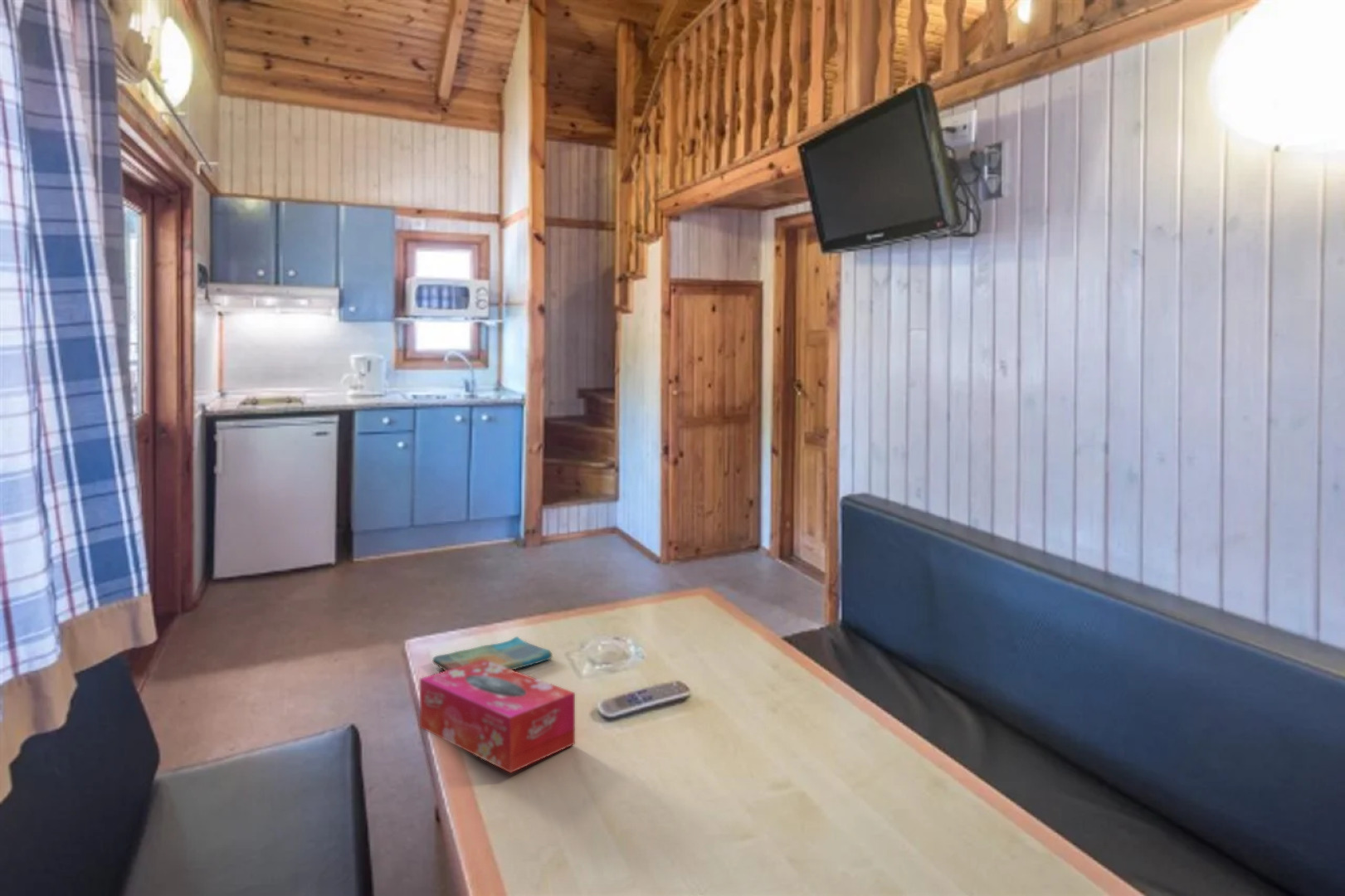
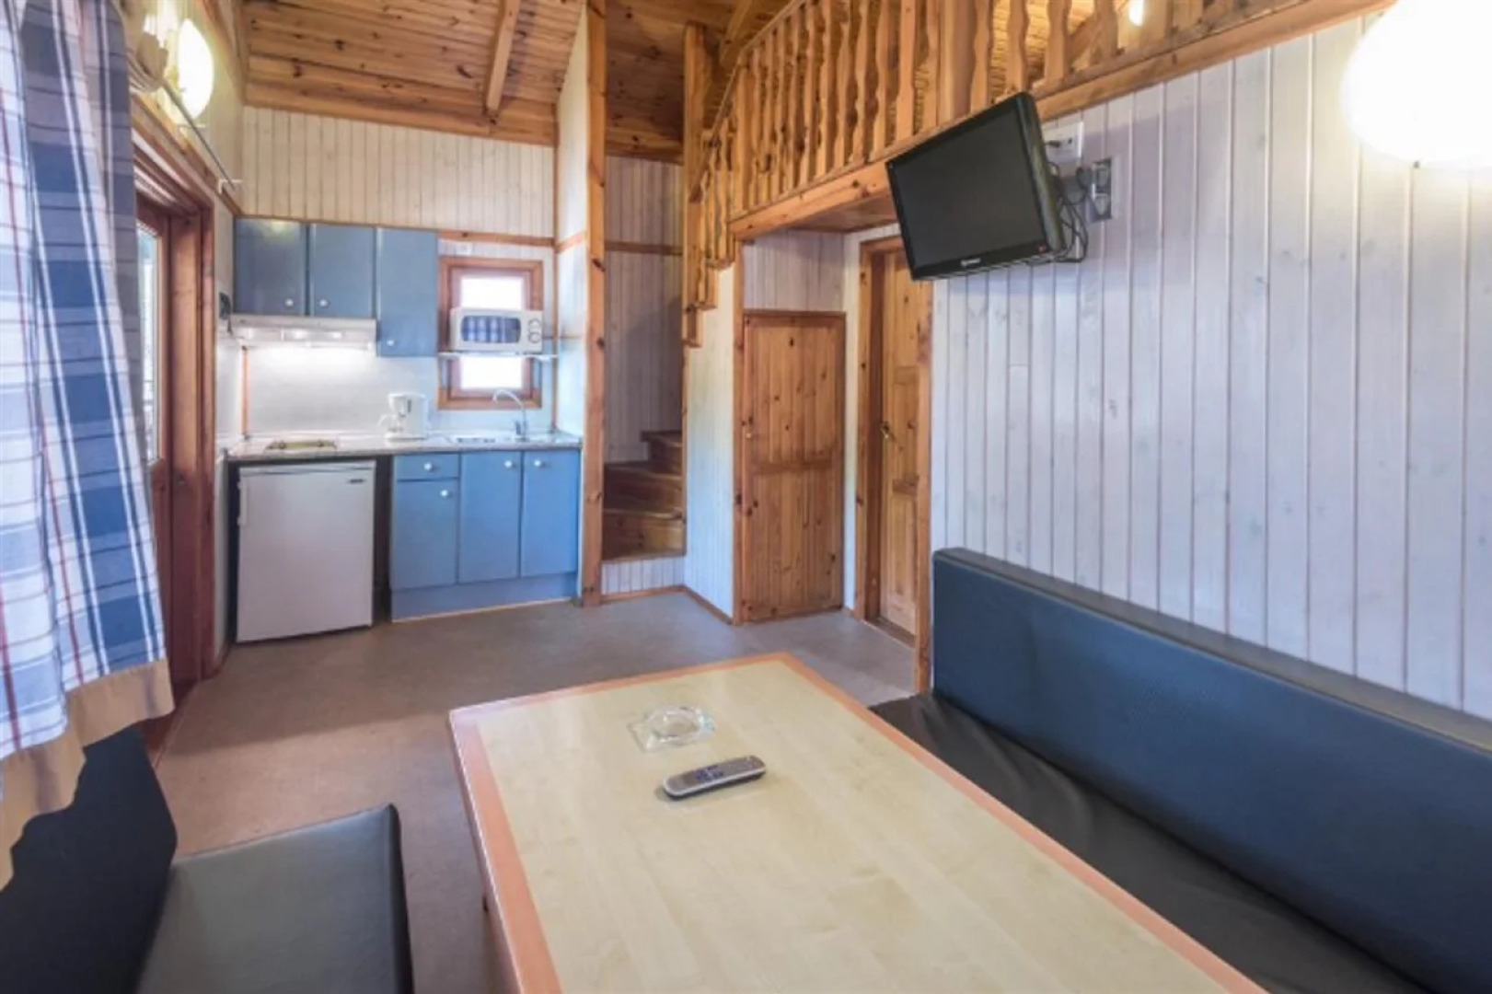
- dish towel (493, 657)
- tissue box (495, 710)
